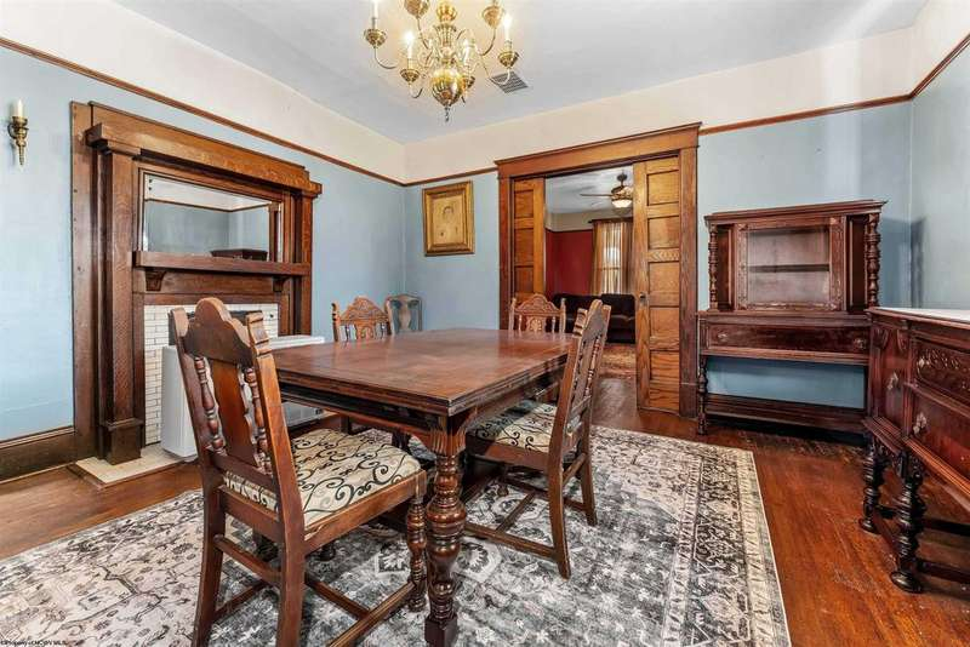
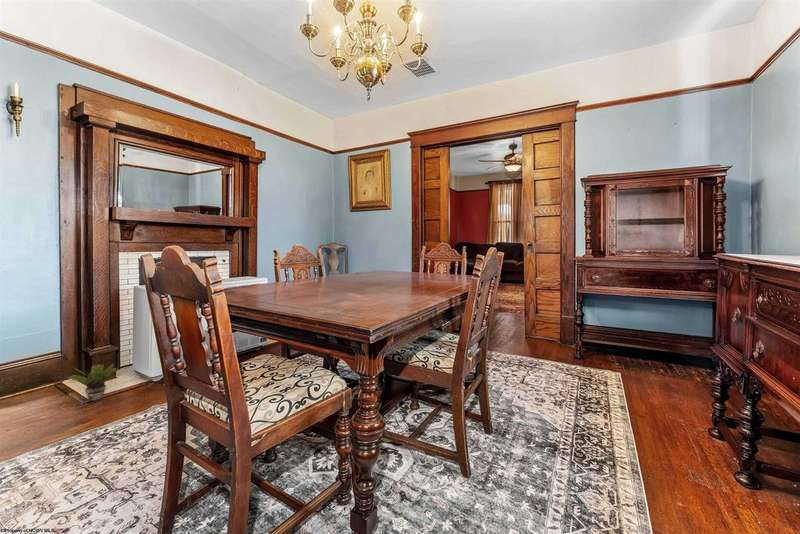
+ potted plant (96, 382)
